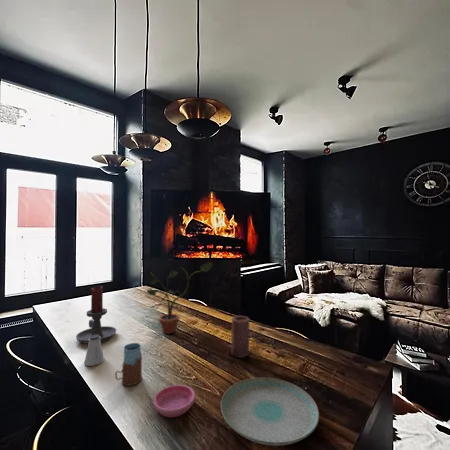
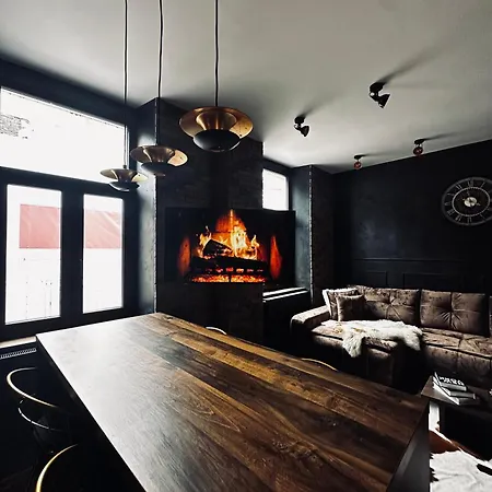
- candle holder (95, 310)
- plate (268, 407)
- drinking glass (128, 365)
- potted plant (177, 297)
- saltshaker (94, 348)
- candle (240, 335)
- saucer (174, 401)
